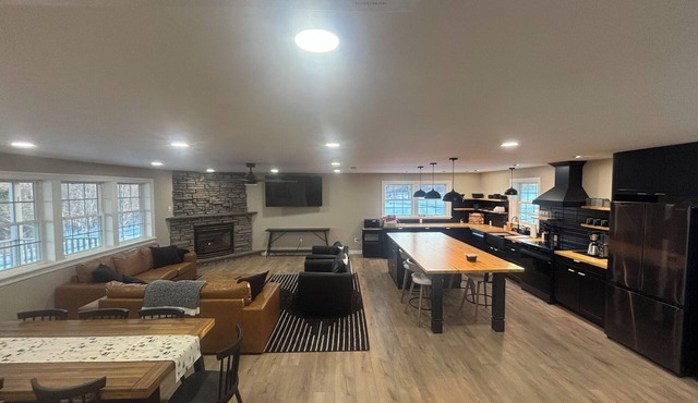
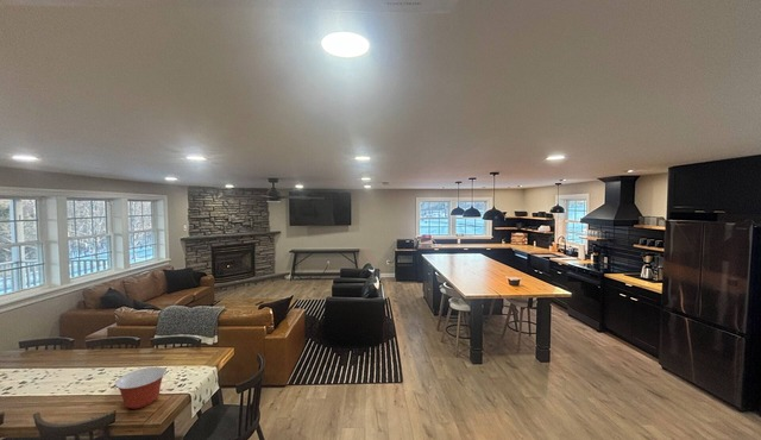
+ mixing bowl (141, 389)
